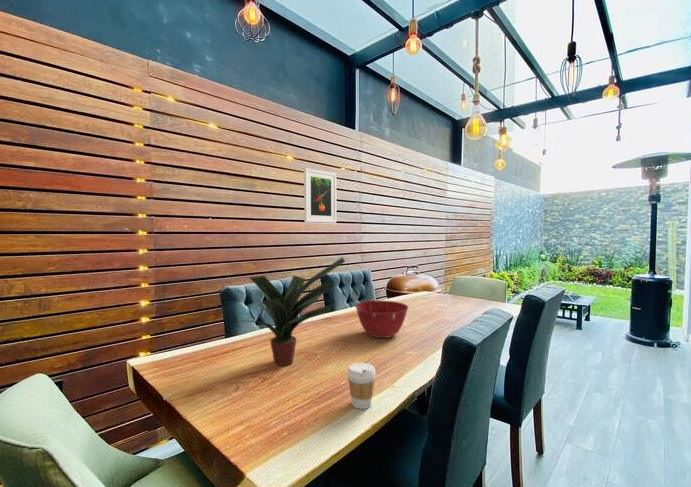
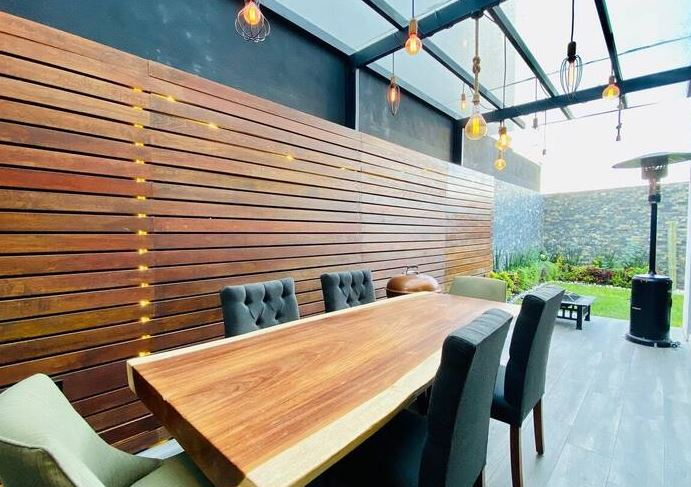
- potted plant (290, 311)
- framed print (321, 196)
- coffee cup (361, 384)
- mixing bowl (381, 320)
